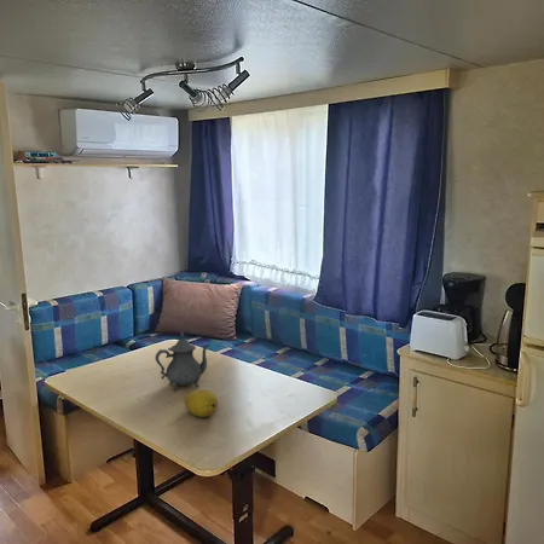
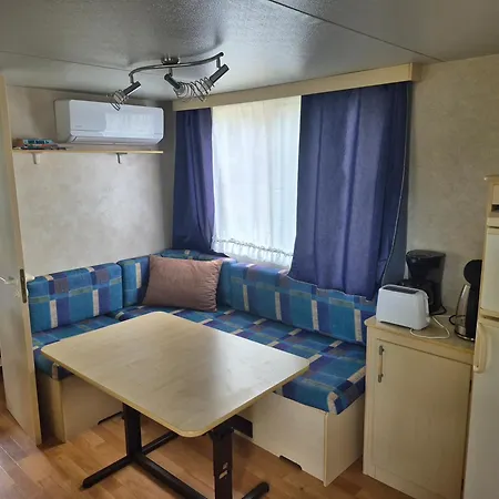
- fruit (199, 400)
- teapot (183, 358)
